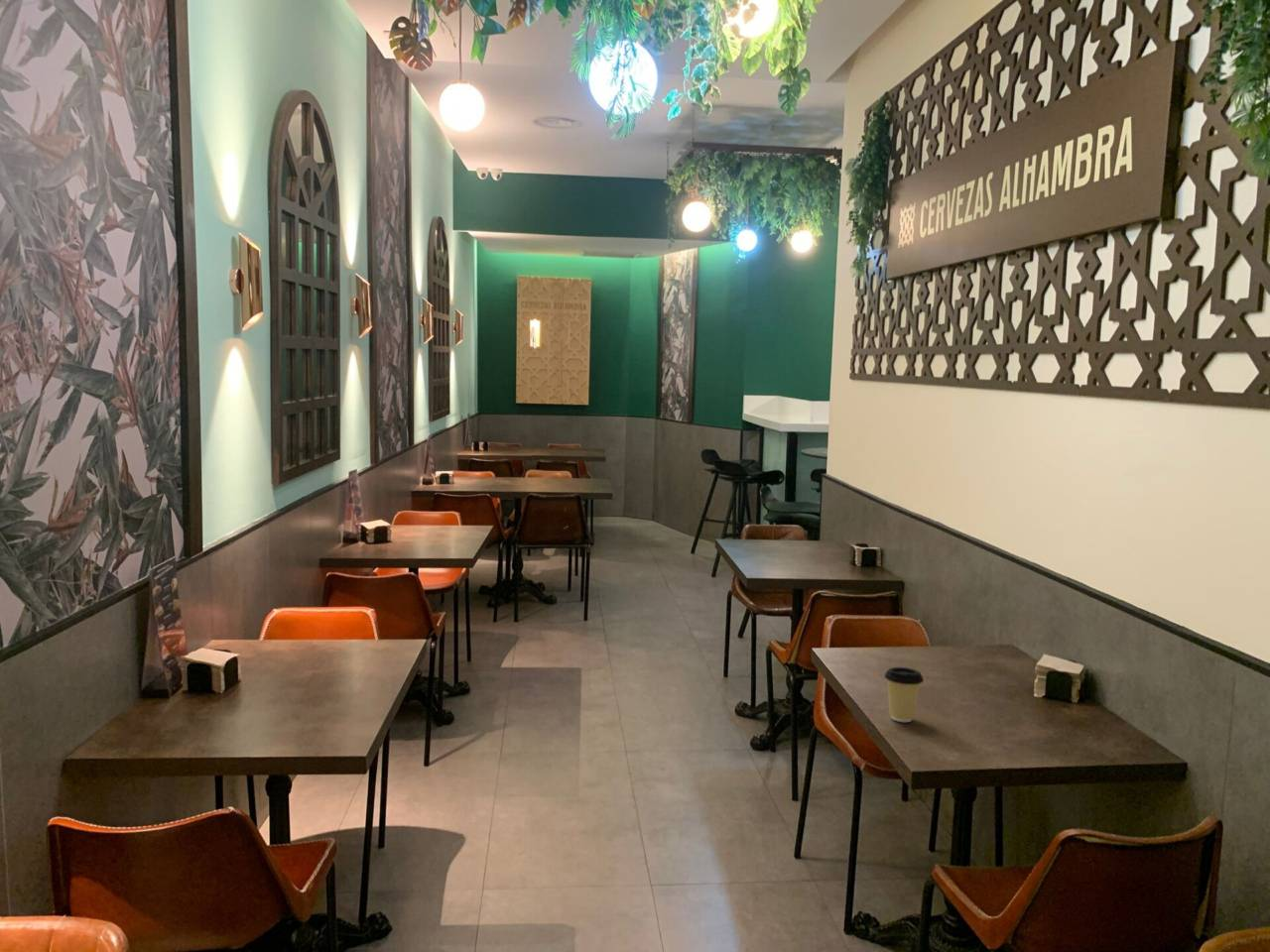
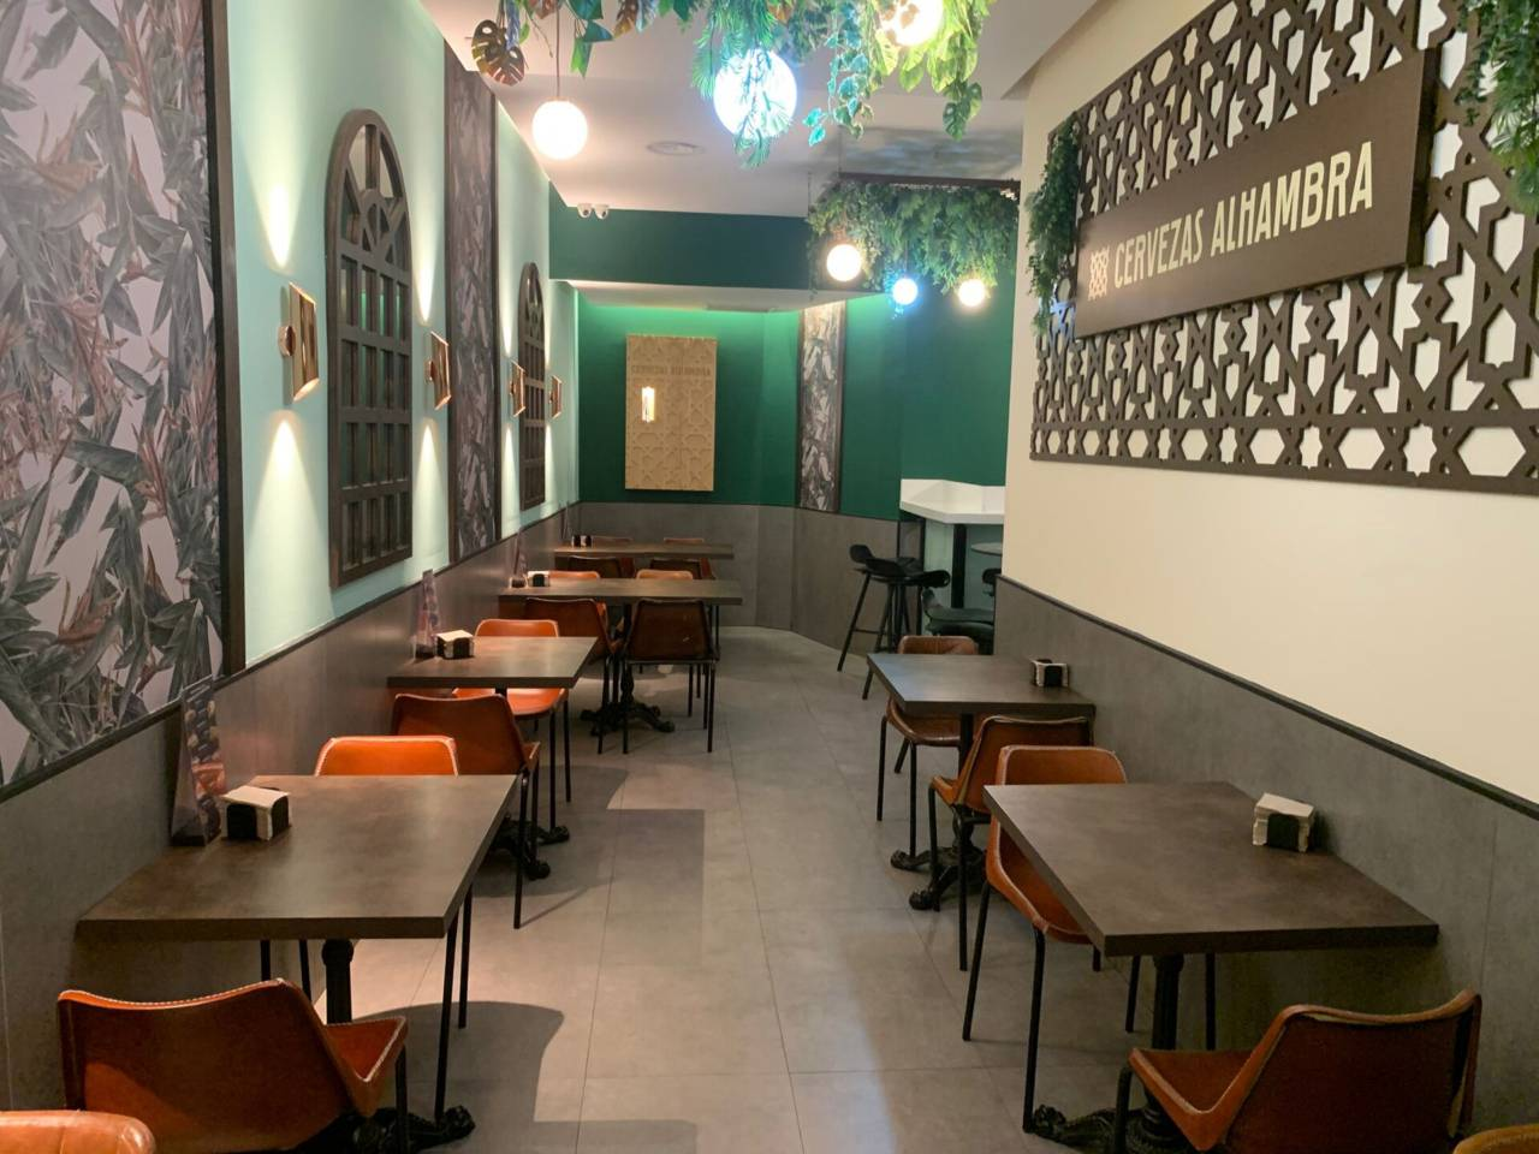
- coffee cup (903, 694)
